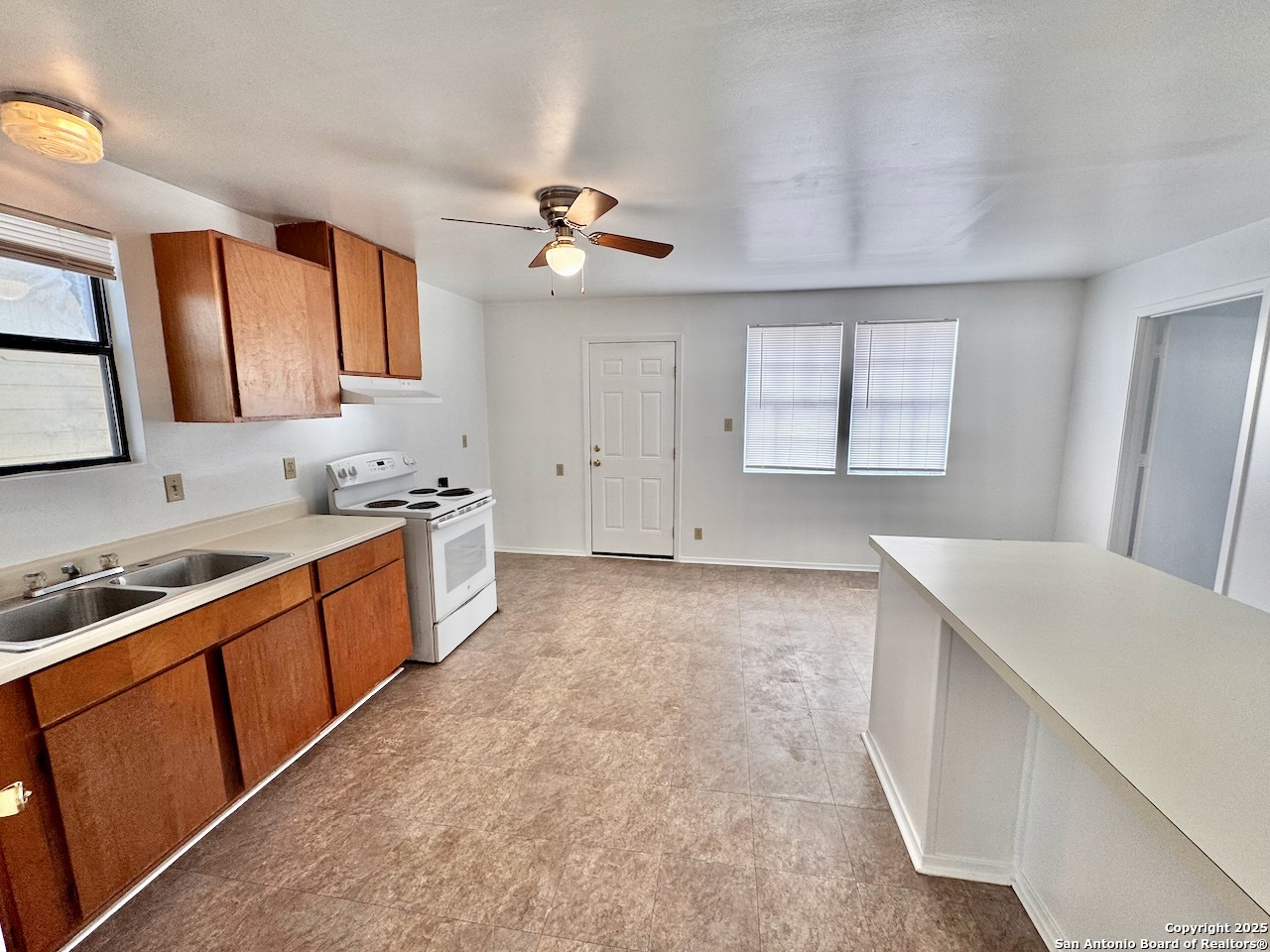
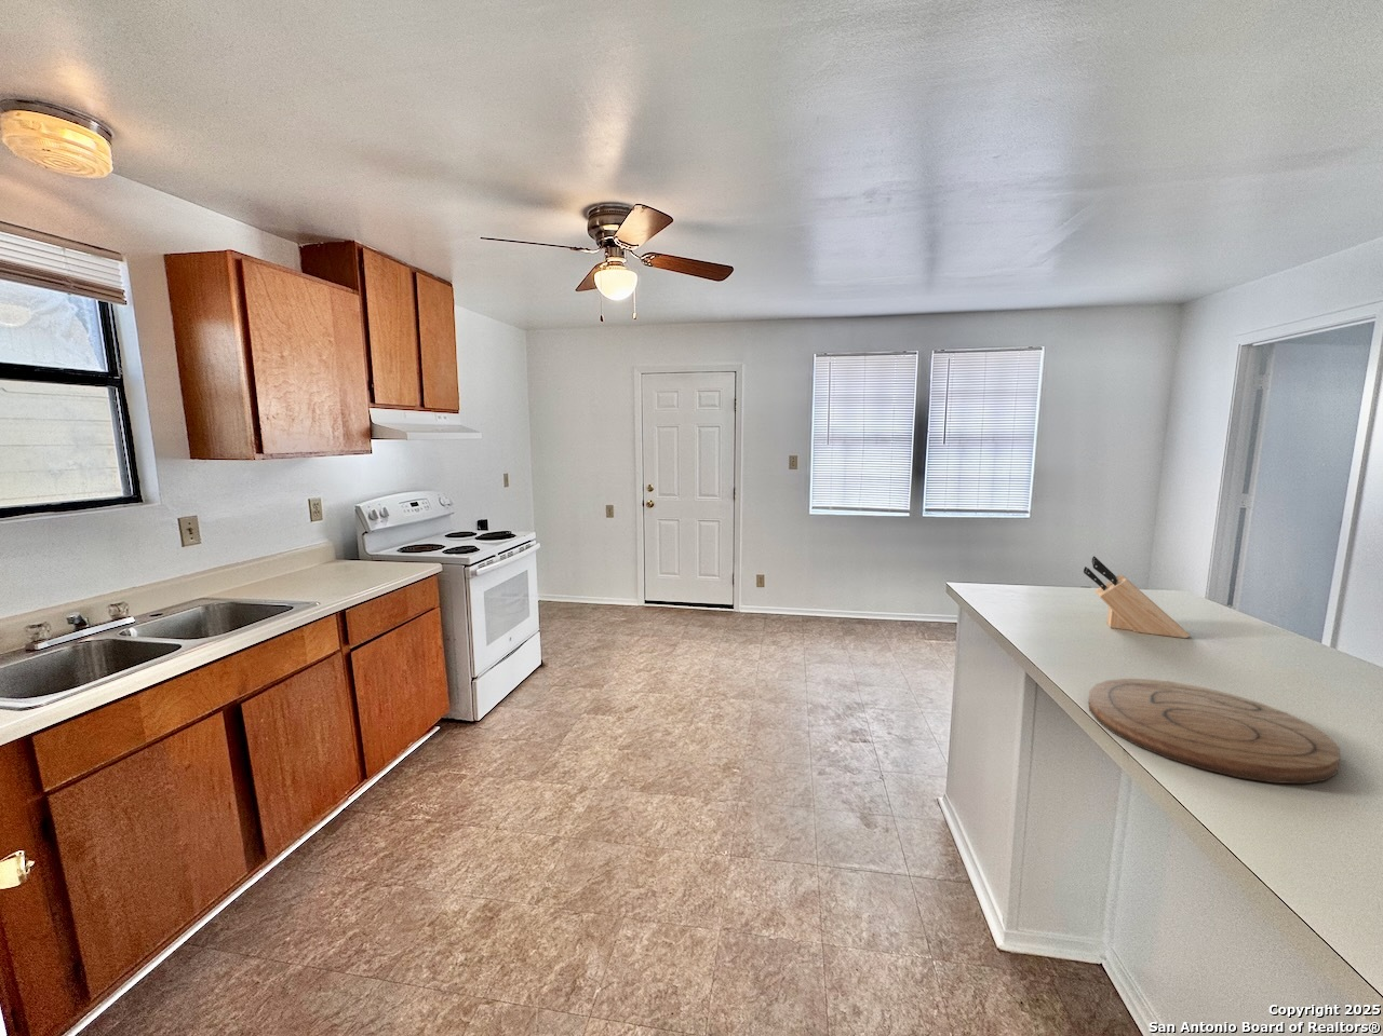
+ cutting board (1200, 721)
+ knife block (1134, 594)
